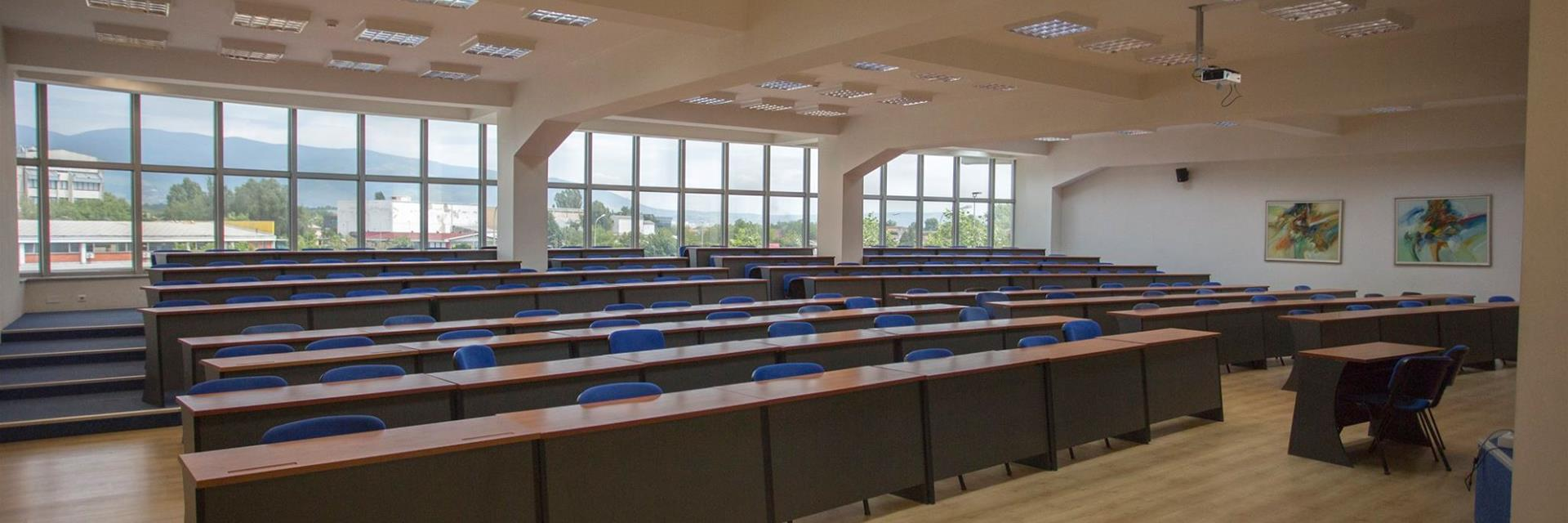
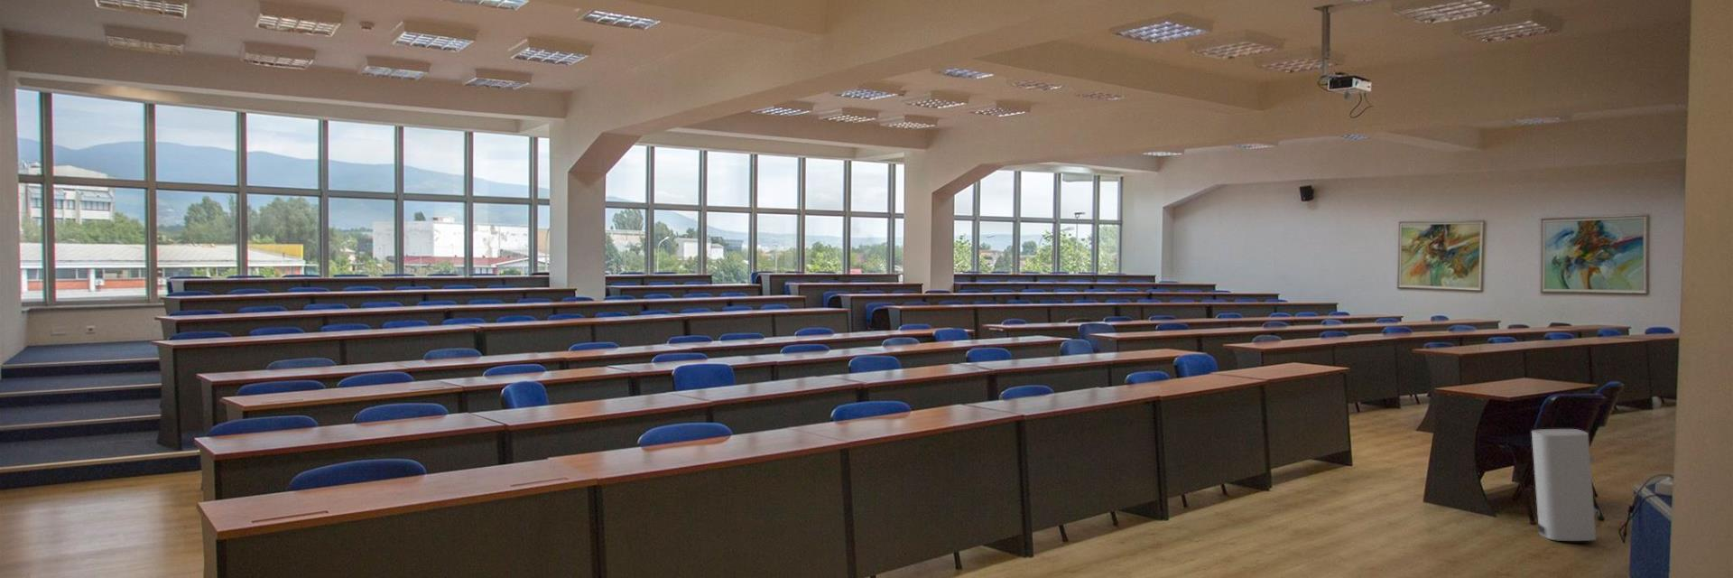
+ water heater (1563, 483)
